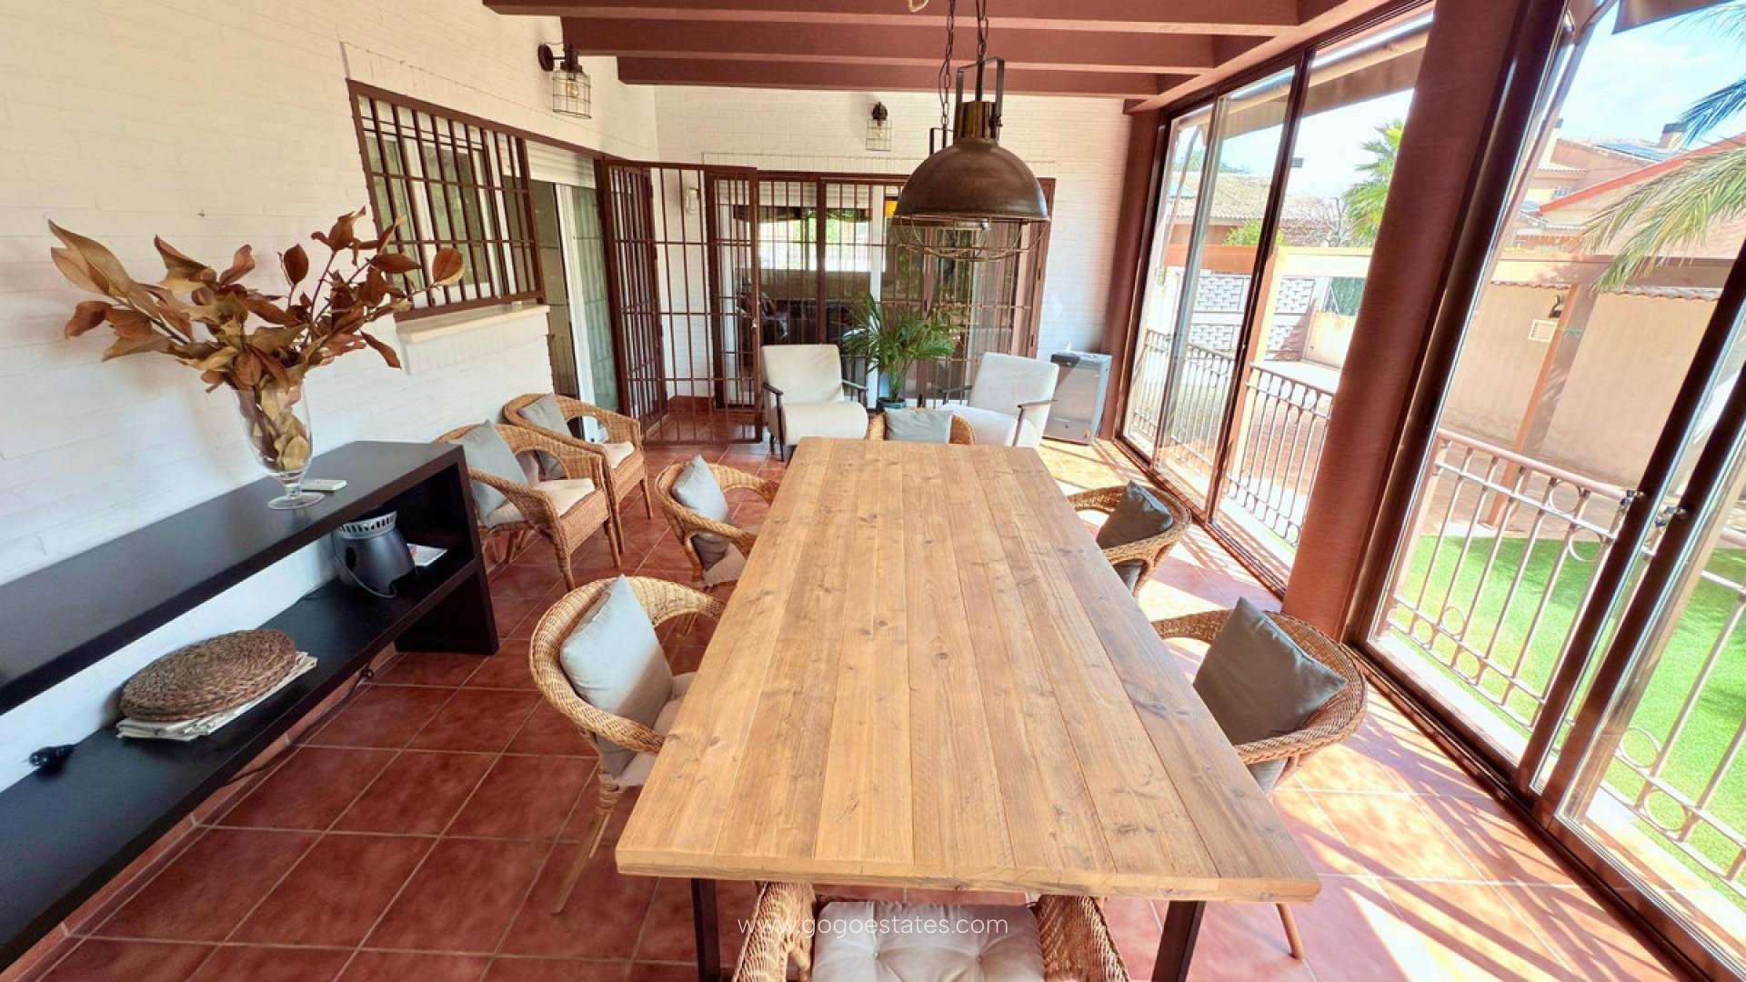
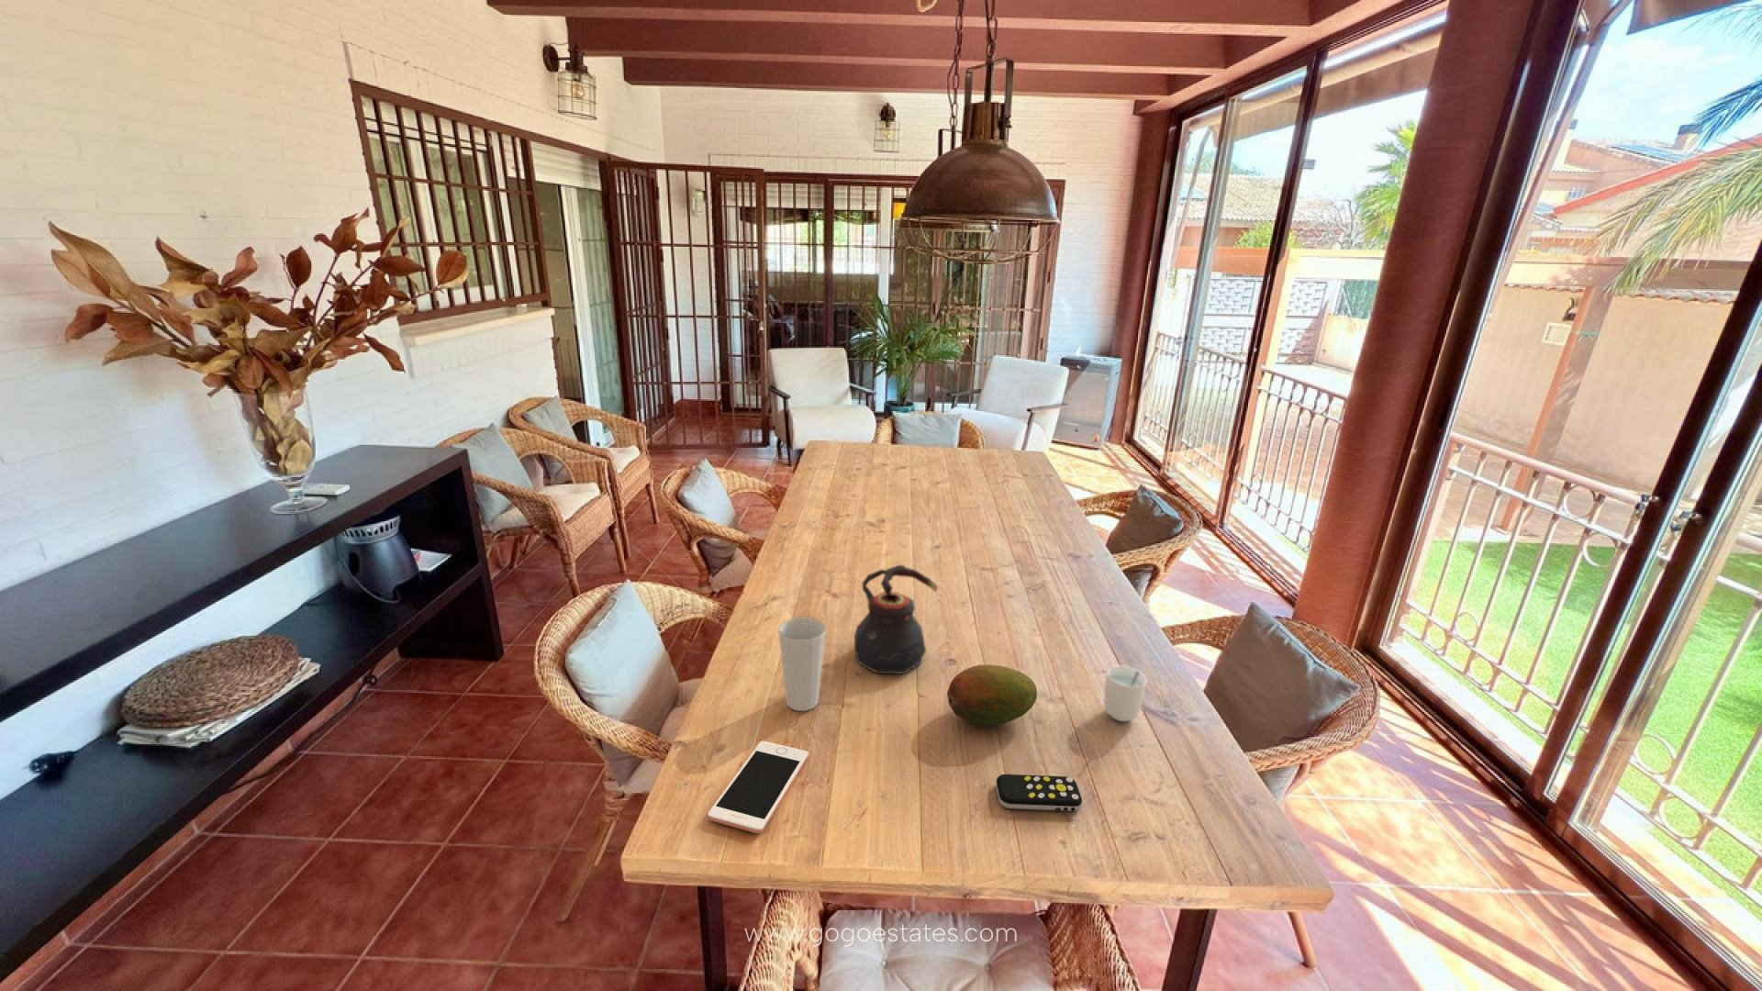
+ remote control (1038, 791)
+ teapot (889, 612)
+ cell phone (761, 783)
+ cup (802, 666)
+ fruit (992, 693)
+ cup (1125, 690)
